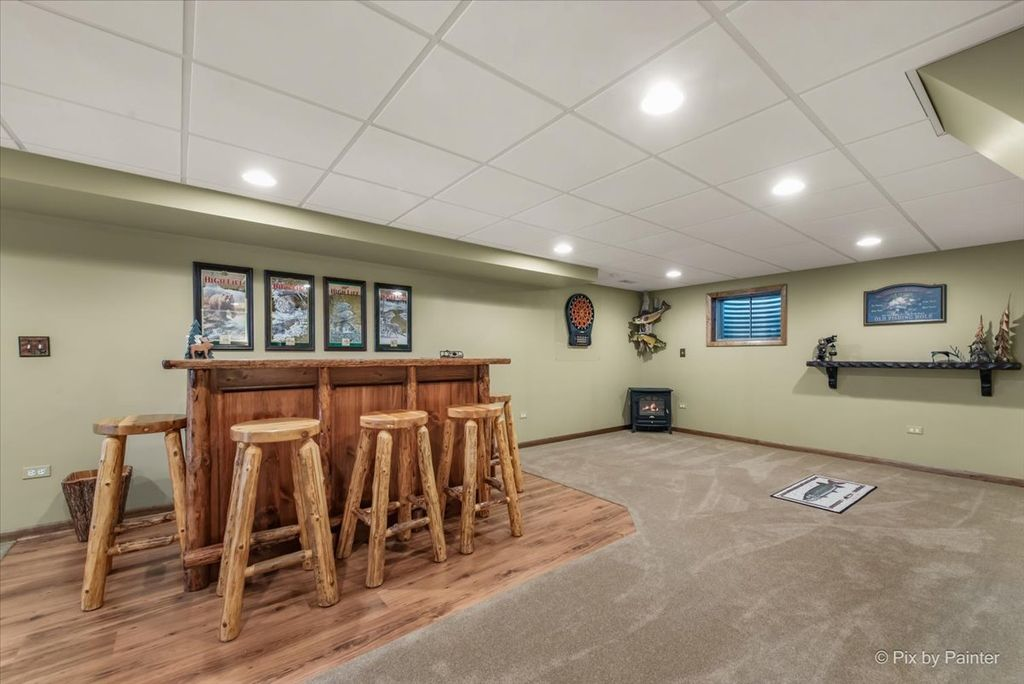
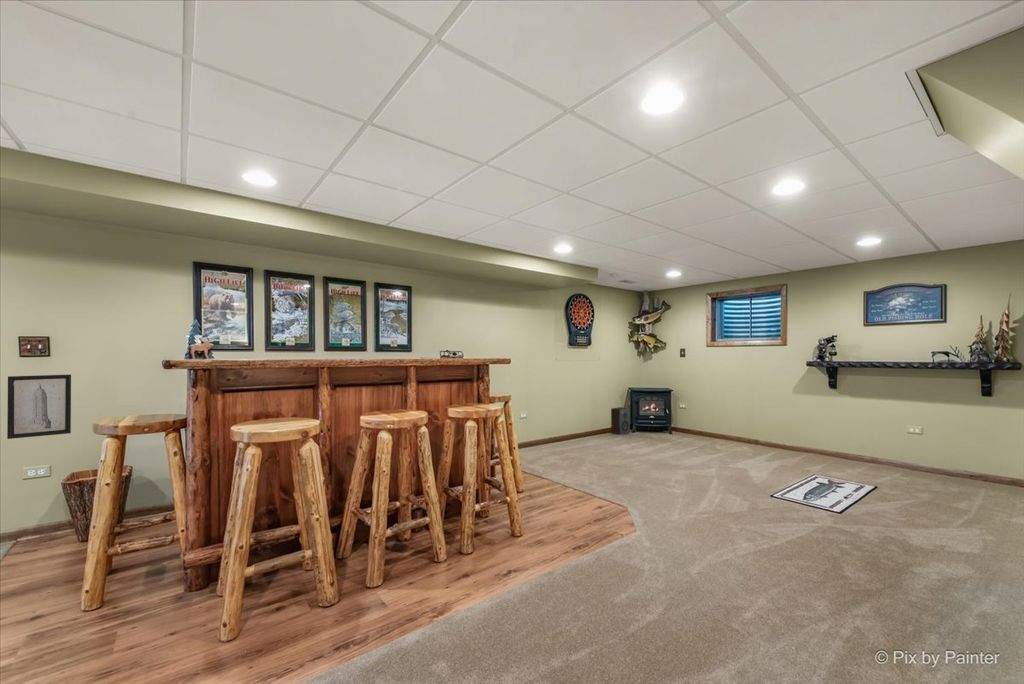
+ wall art (40, 405)
+ speaker (620, 420)
